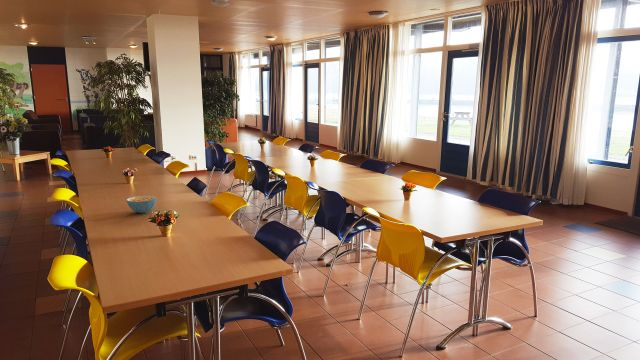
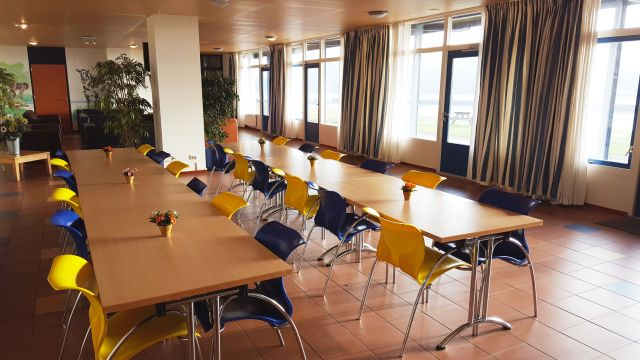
- cereal bowl (142, 205)
